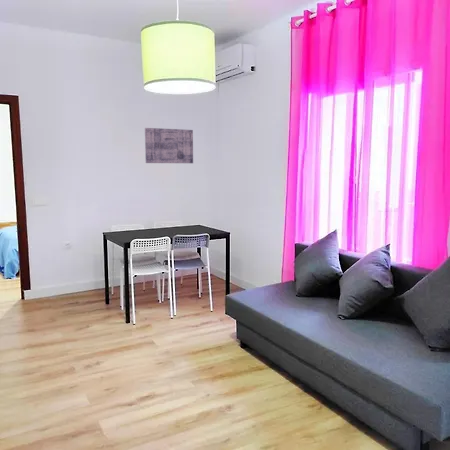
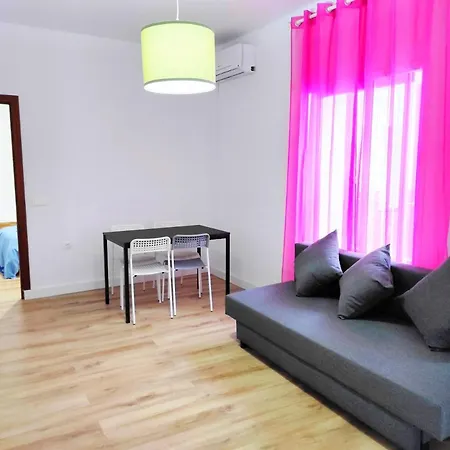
- wall art (169, 146)
